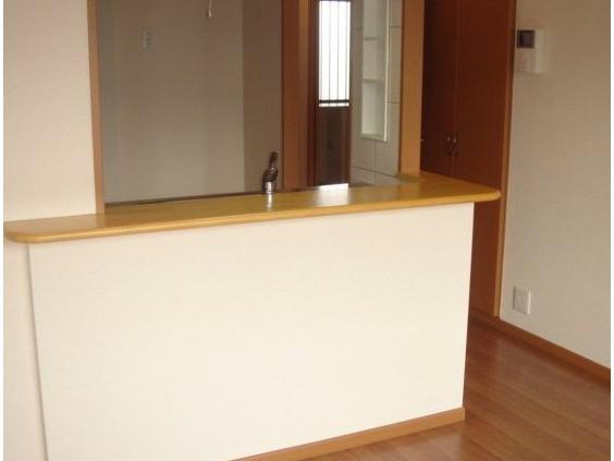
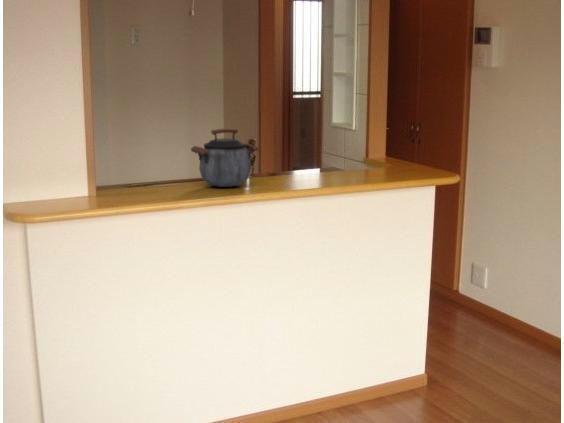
+ kettle (225, 157)
